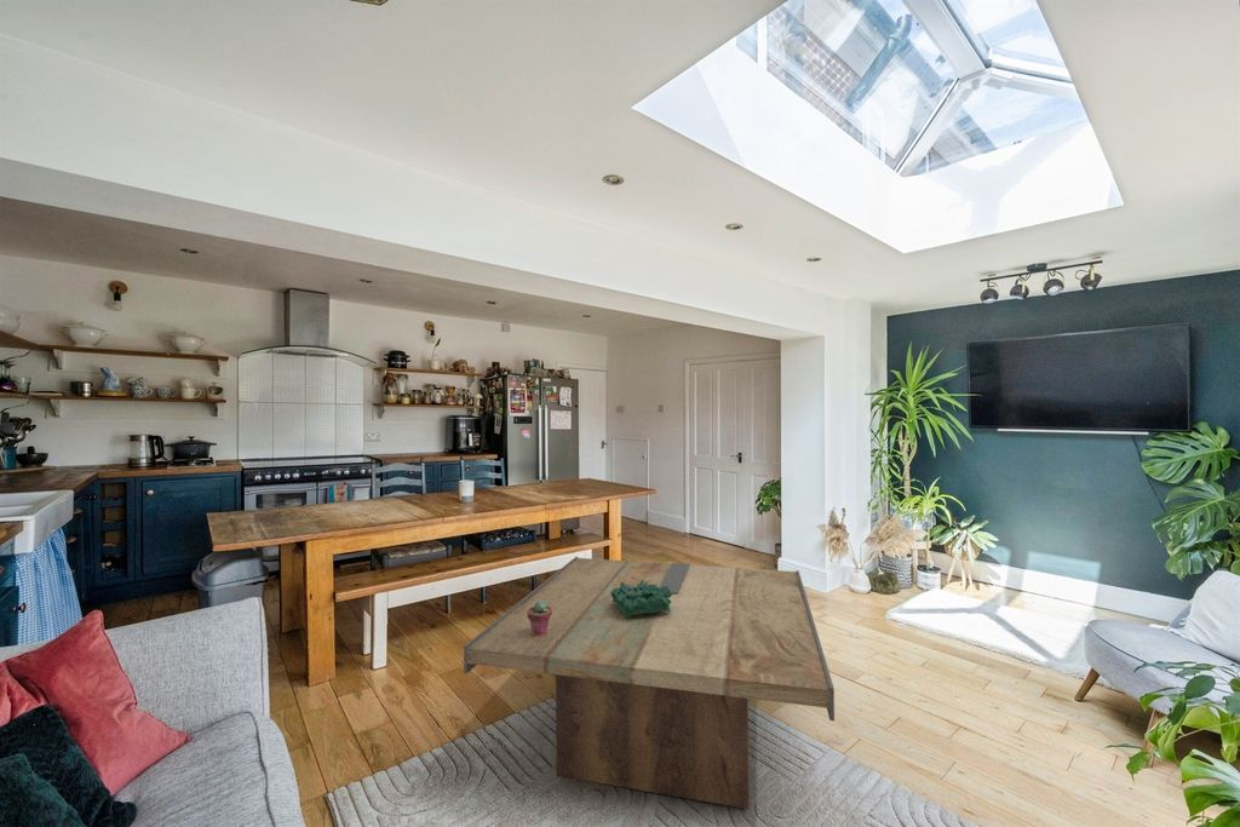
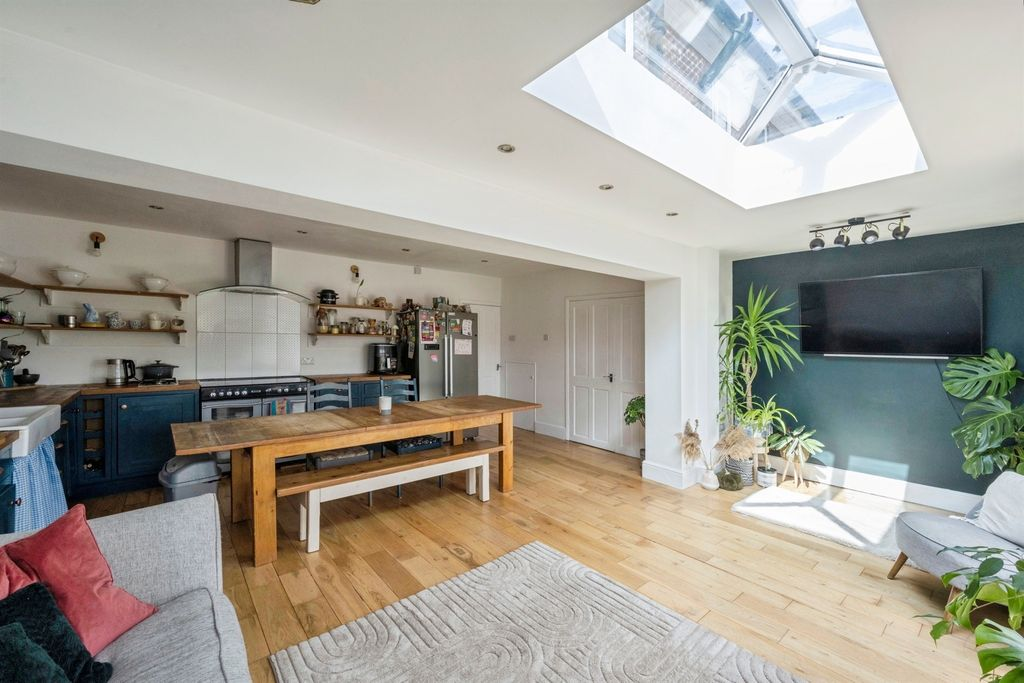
- potted succulent (539, 614)
- decorative bowl (641, 596)
- coffee table (664, 667)
